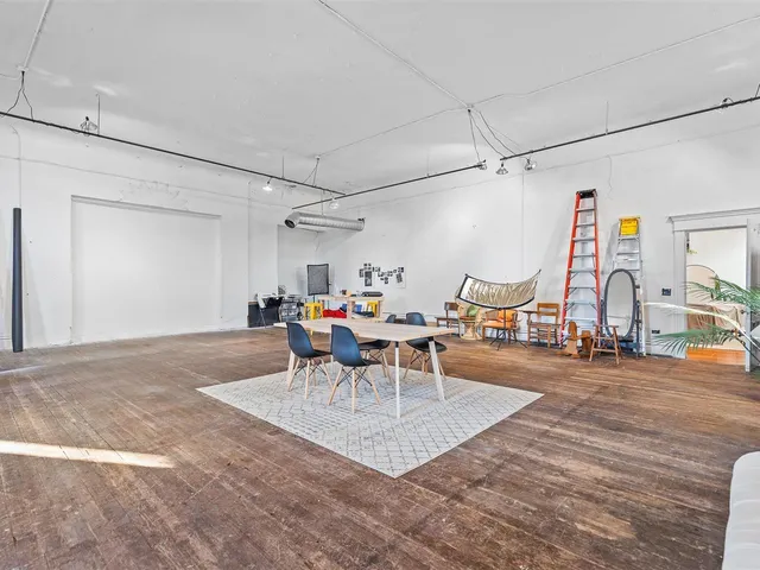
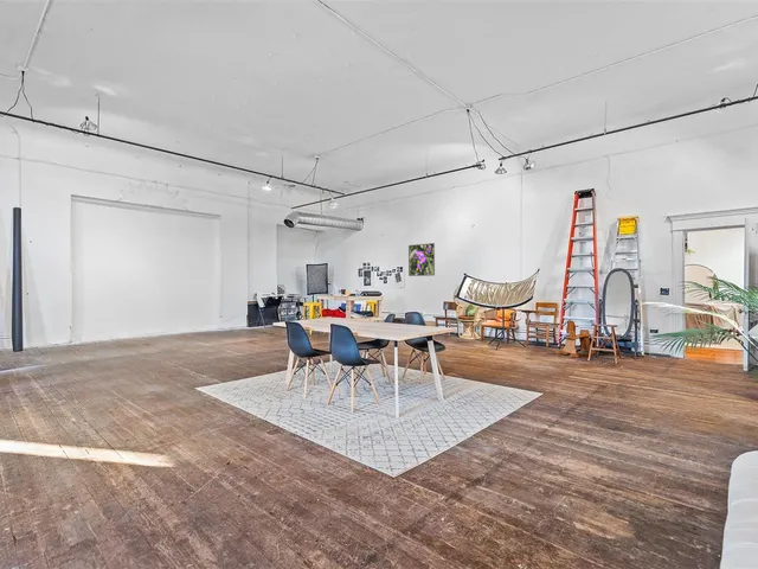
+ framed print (420, 260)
